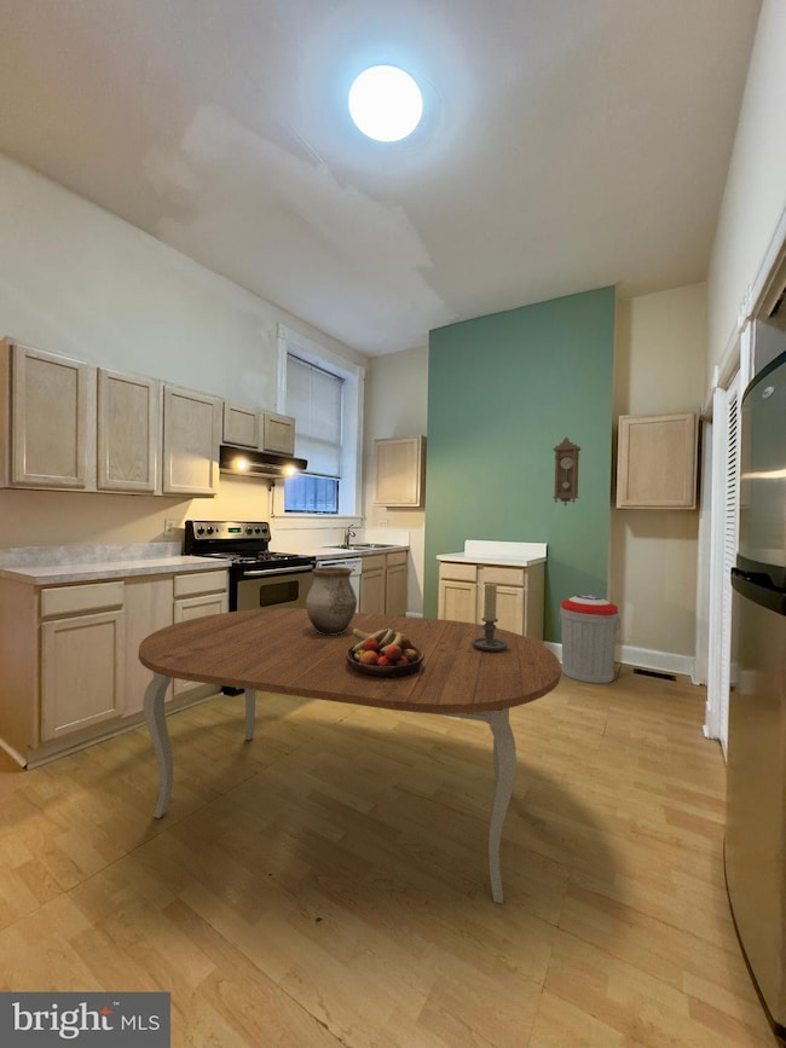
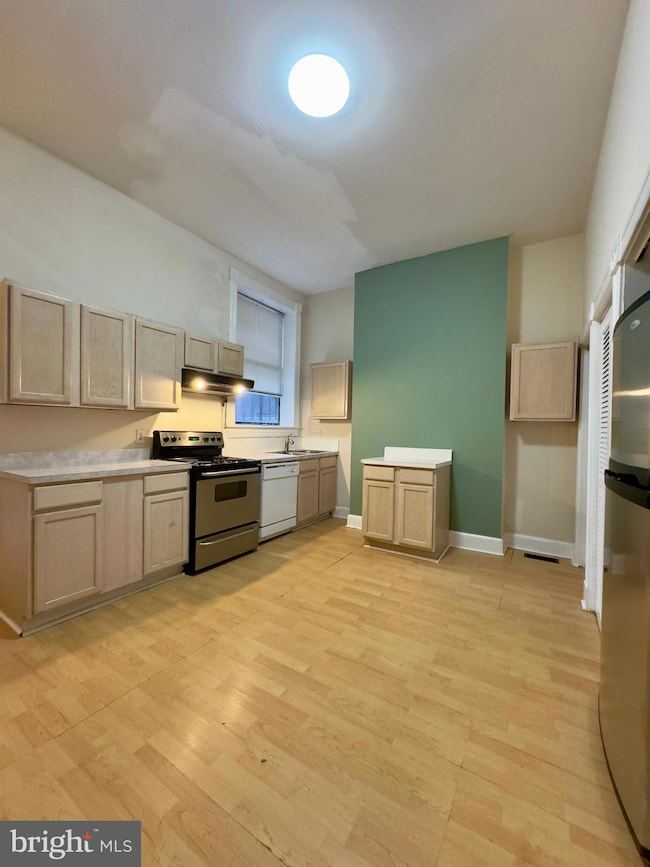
- candle holder (490, 614)
- dining table (345, 702)
- trash can (588, 635)
- vase (331, 600)
- pendulum clock (566, 471)
- fruit bowl (383, 648)
